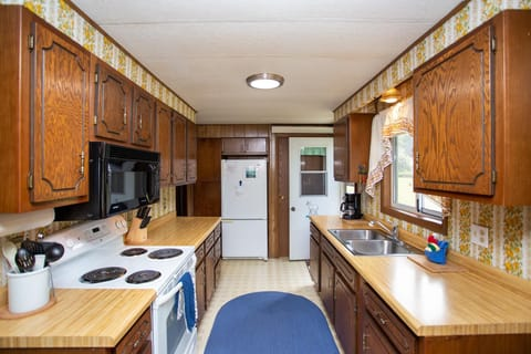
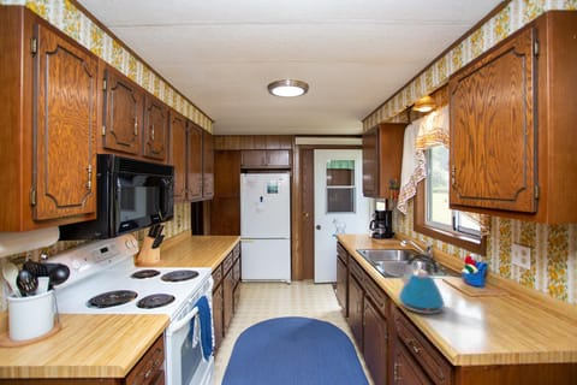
+ kettle (422, 279)
